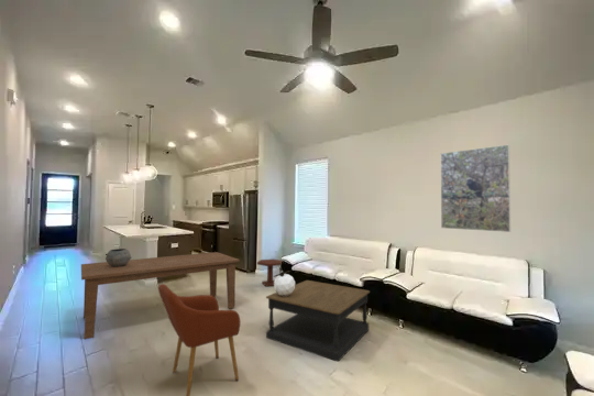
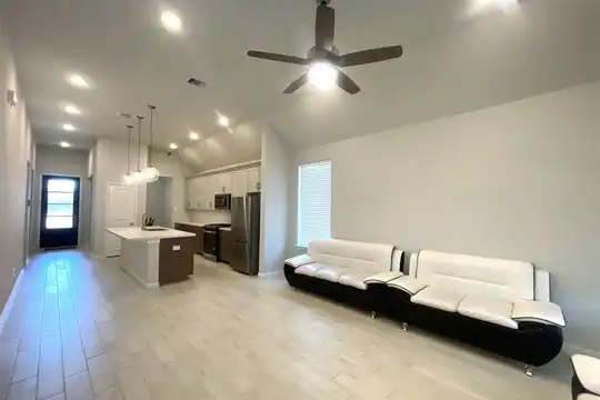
- dining table (163, 276)
- coffee table (319, 314)
- side table (270, 273)
- decorative sphere (284, 279)
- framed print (472, 189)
- armchair (198, 329)
- ceramic pot (118, 257)
